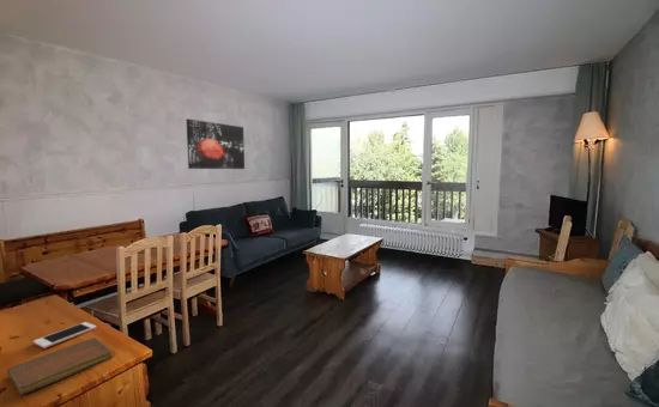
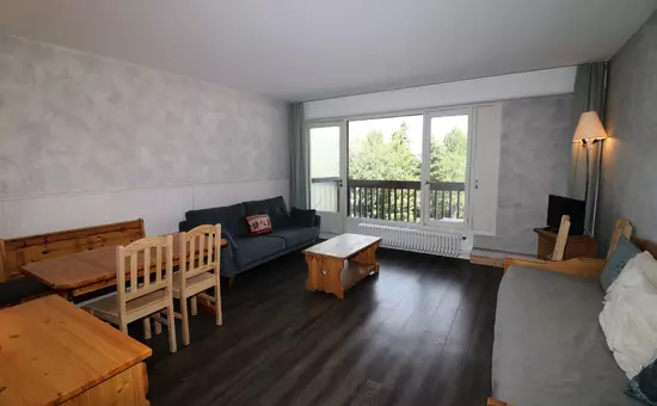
- wall art (218, 146)
- cell phone (66, 334)
- notebook (62, 362)
